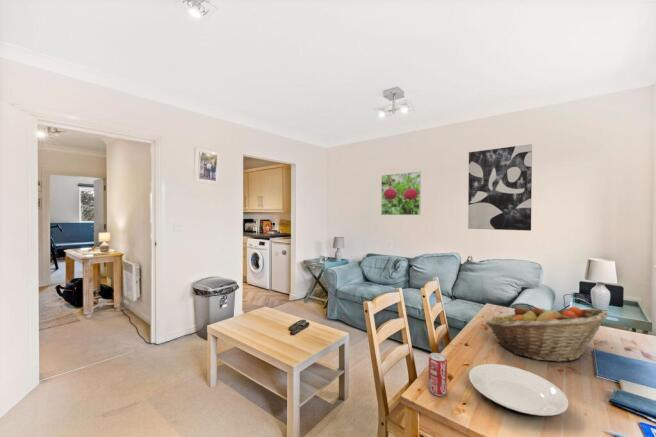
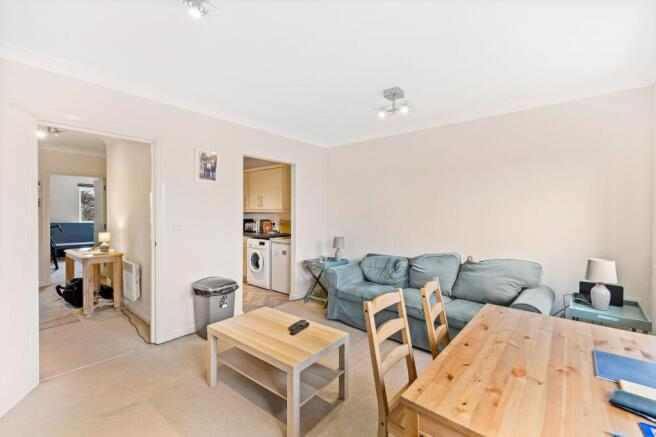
- beverage can (437, 374)
- wall art (498, 189)
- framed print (400, 194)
- plate (514, 391)
- fruit basket (543, 325)
